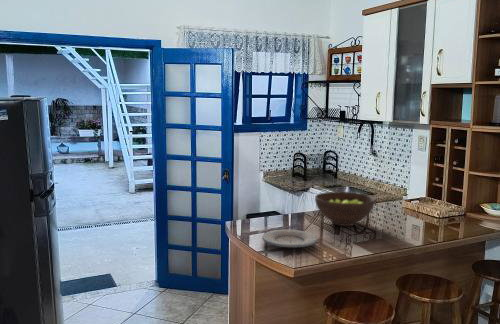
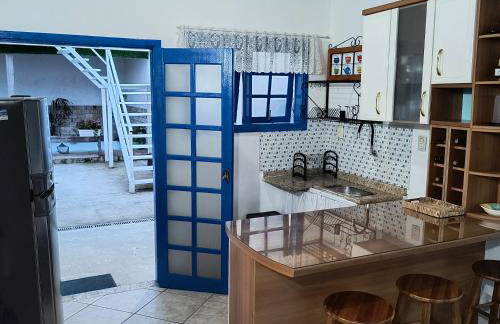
- fruit bowl (344, 210)
- plate (289, 240)
